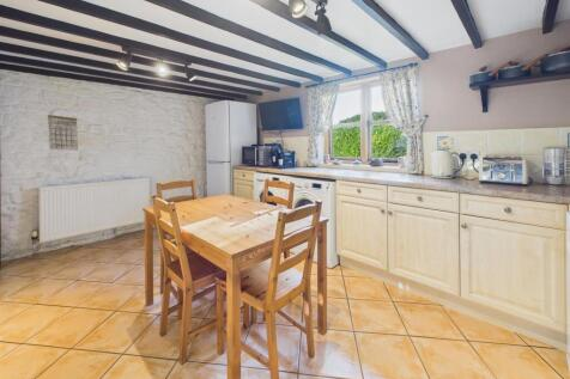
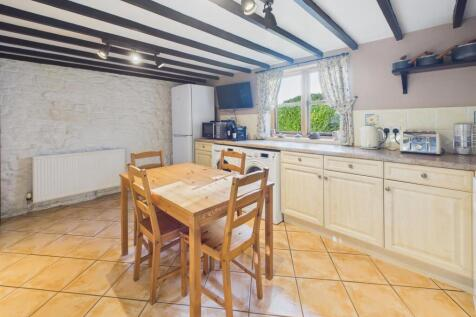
- calendar (62, 129)
